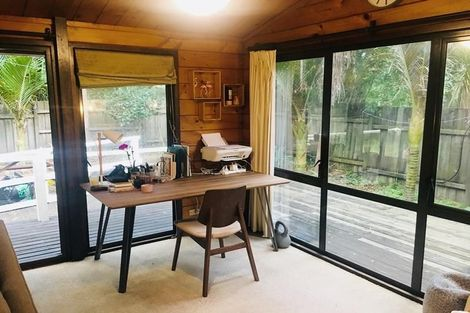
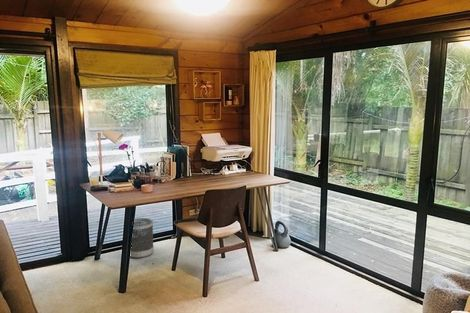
+ wastebasket (139, 237)
